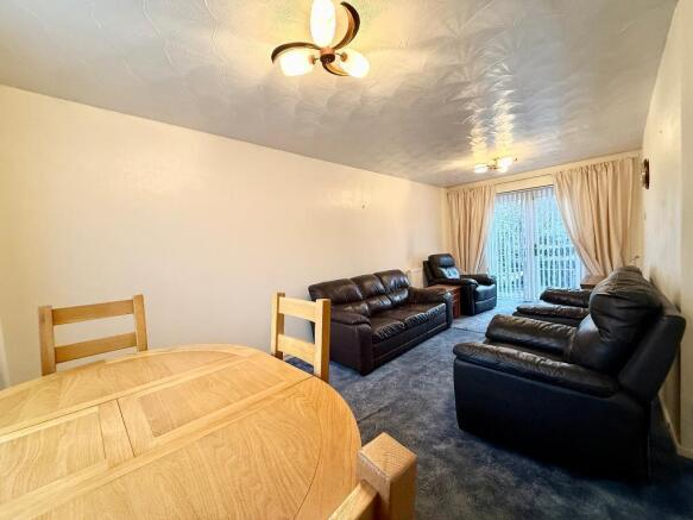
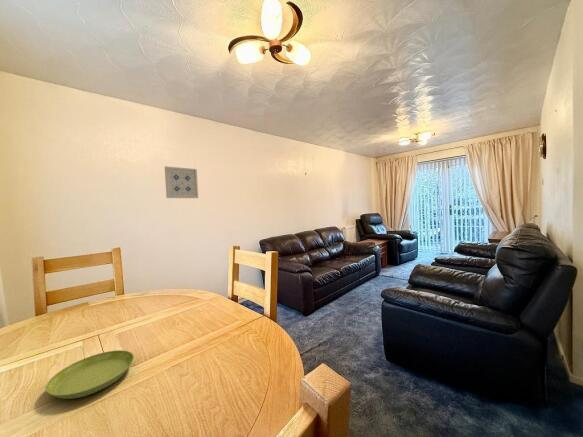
+ wall art (182, 183)
+ saucer (94, 374)
